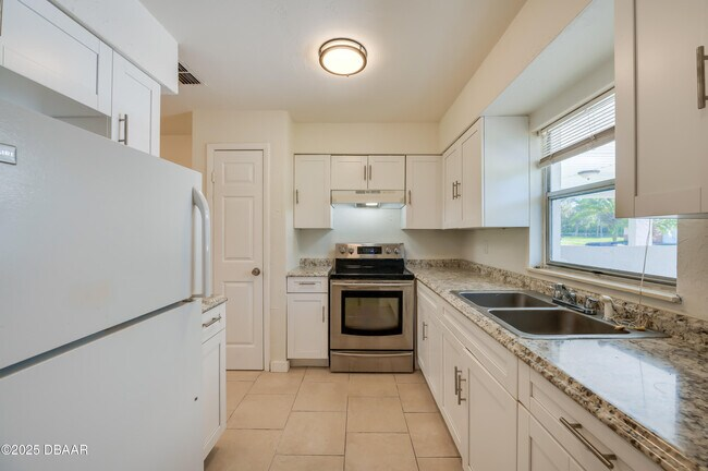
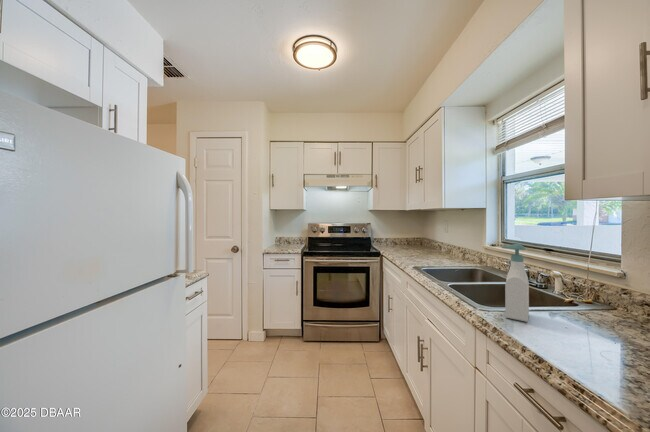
+ soap bottle (514, 279)
